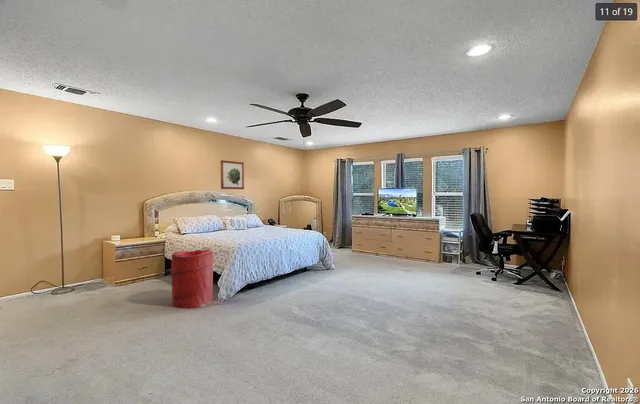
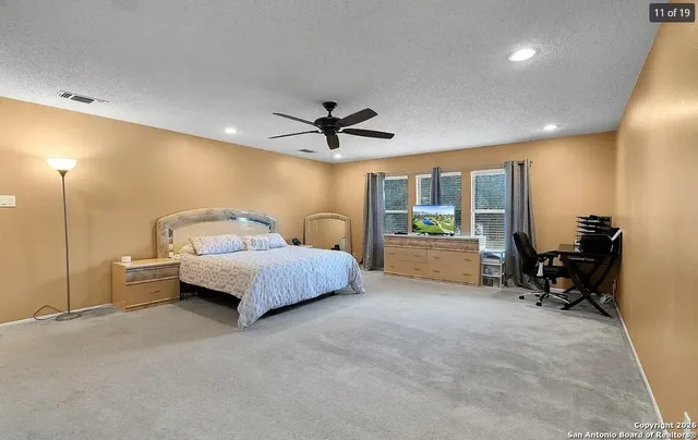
- laundry hamper (193, 276)
- wall art (232, 175)
